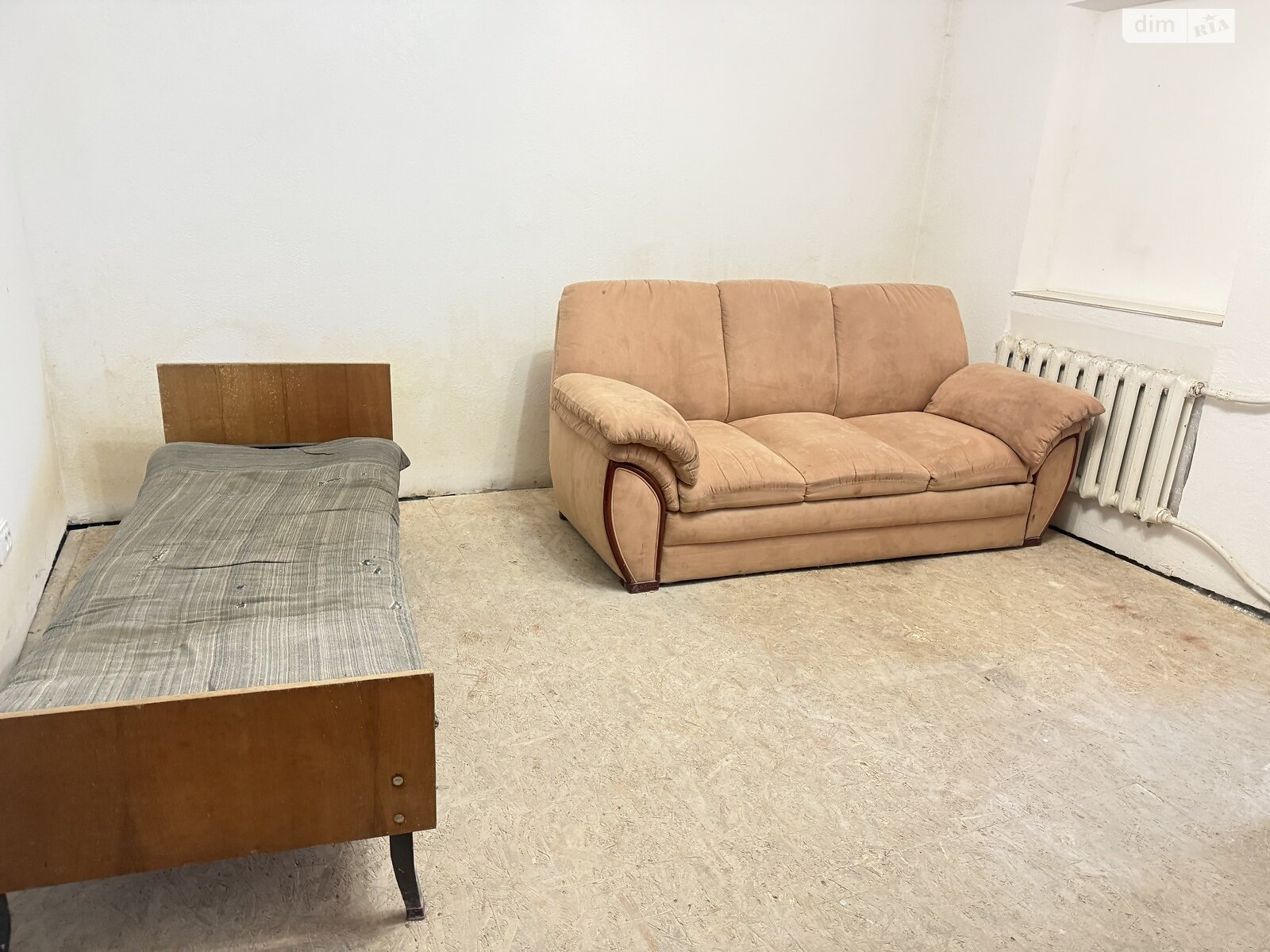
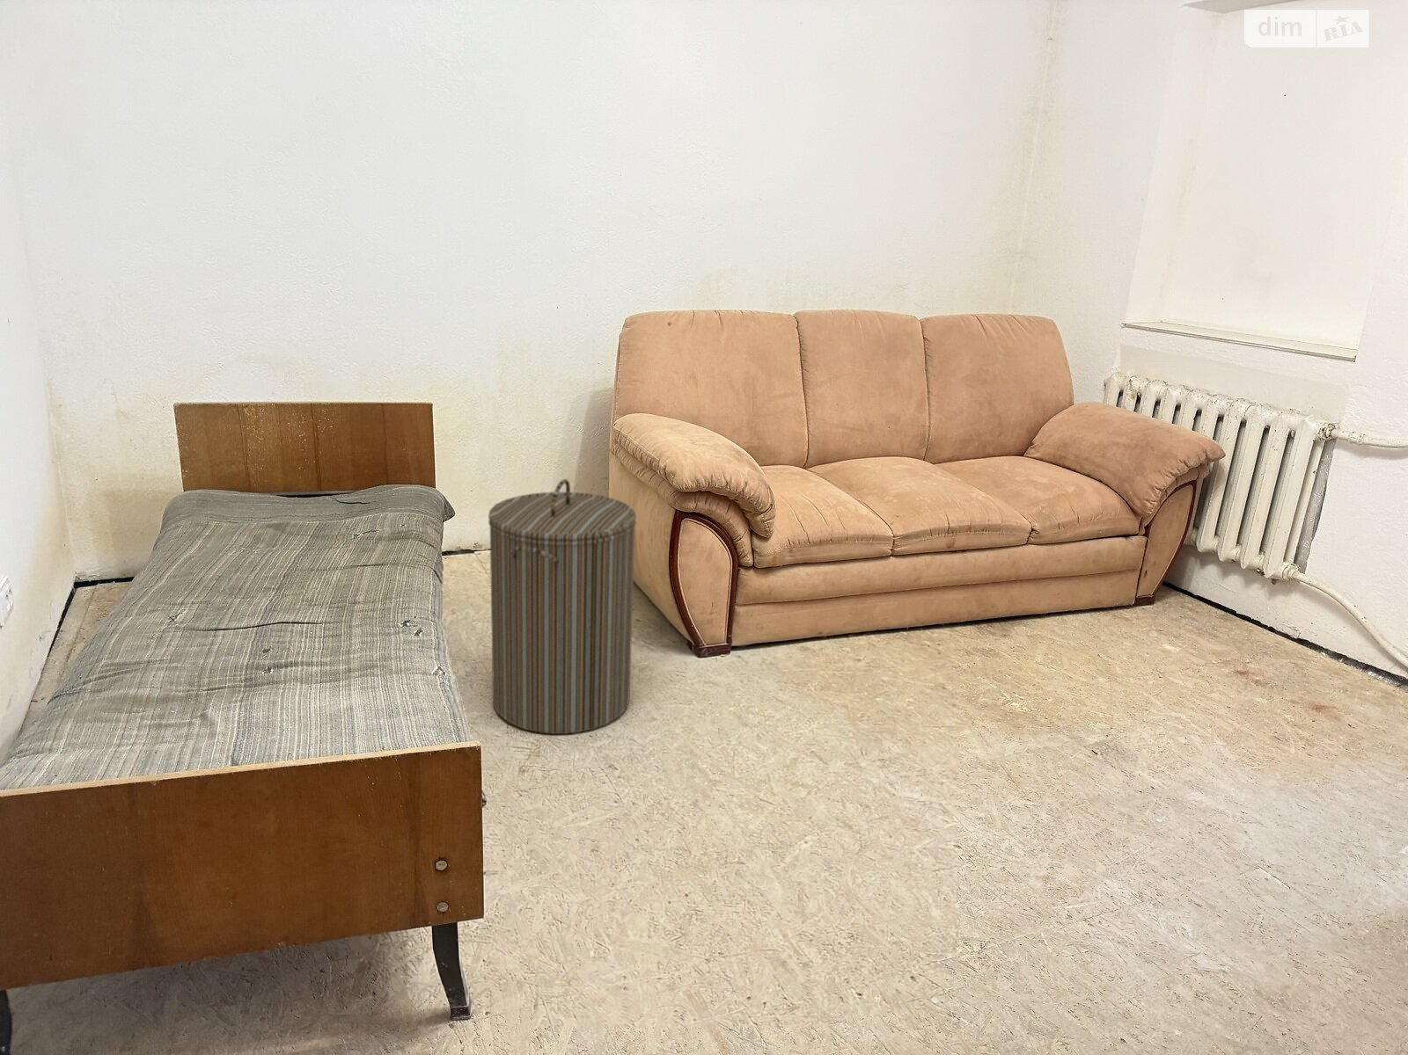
+ laundry hamper (562, 594)
